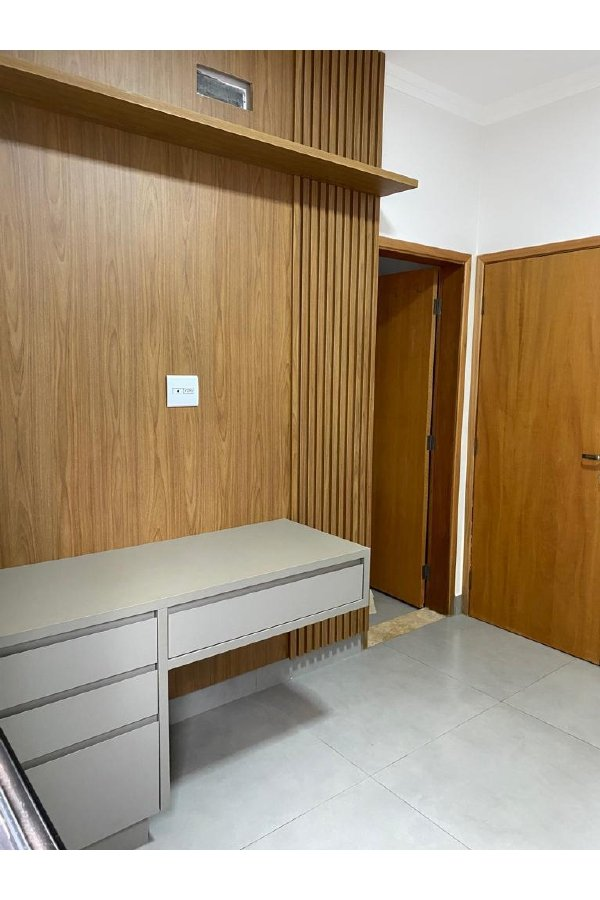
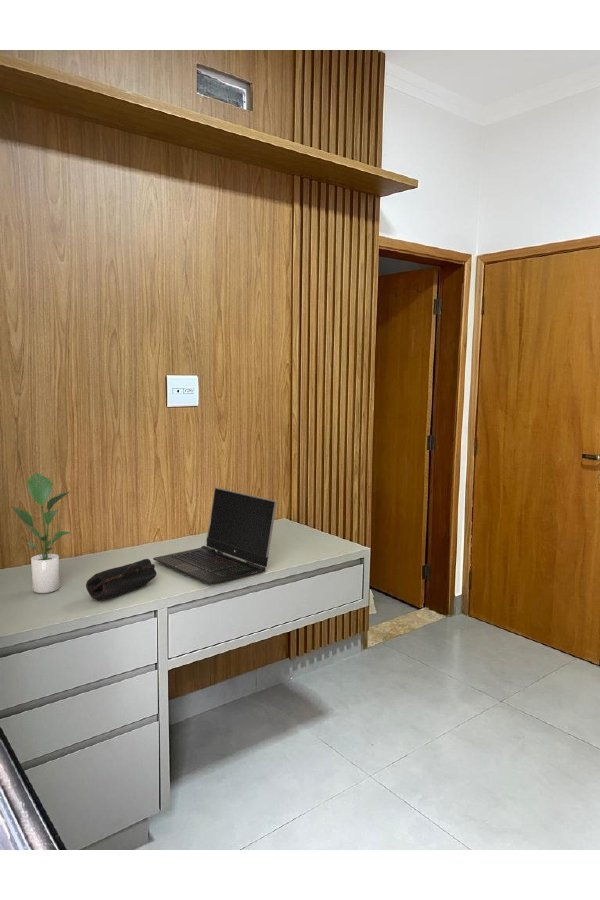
+ laptop computer (213, 532)
+ potted plant (39, 534)
+ pencil case (122, 577)
